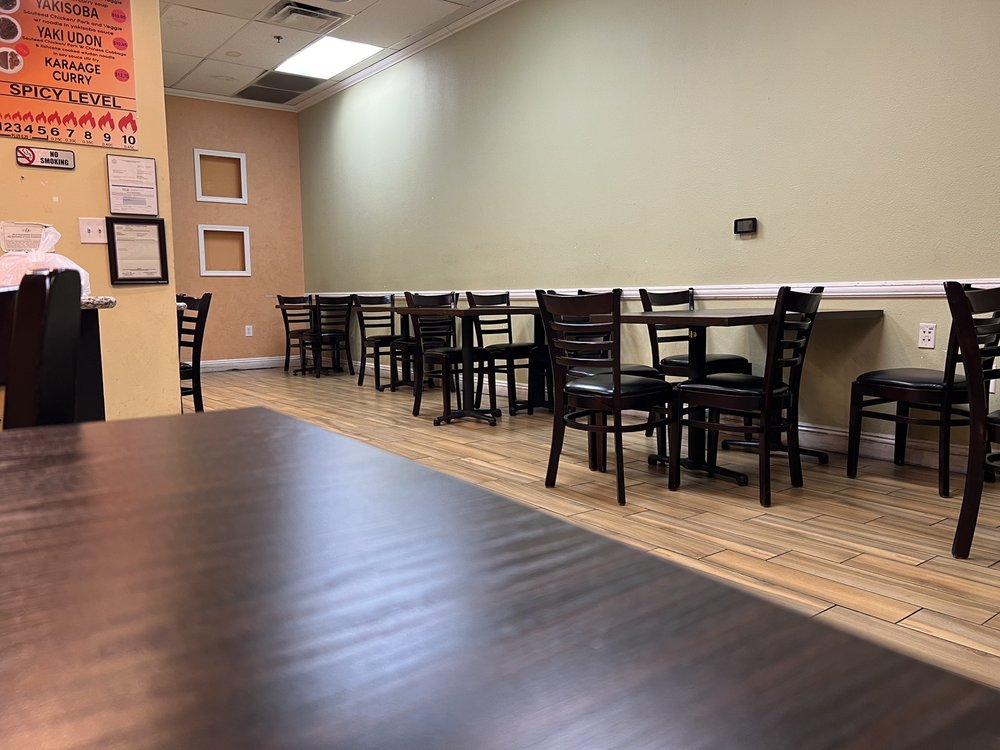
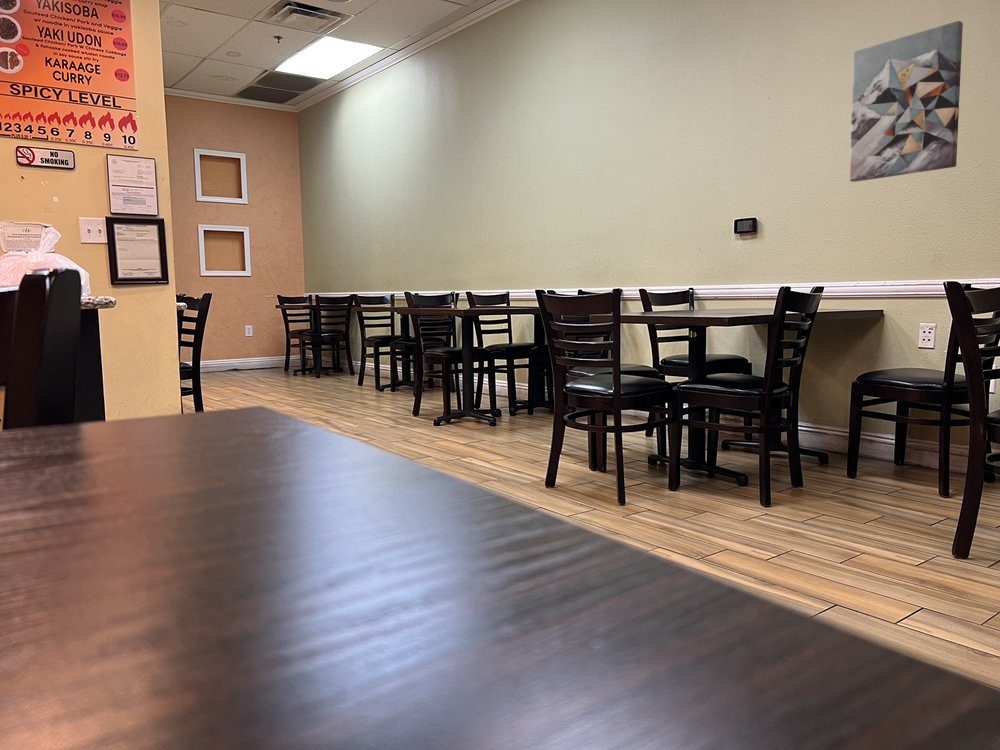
+ wall art (902, 106)
